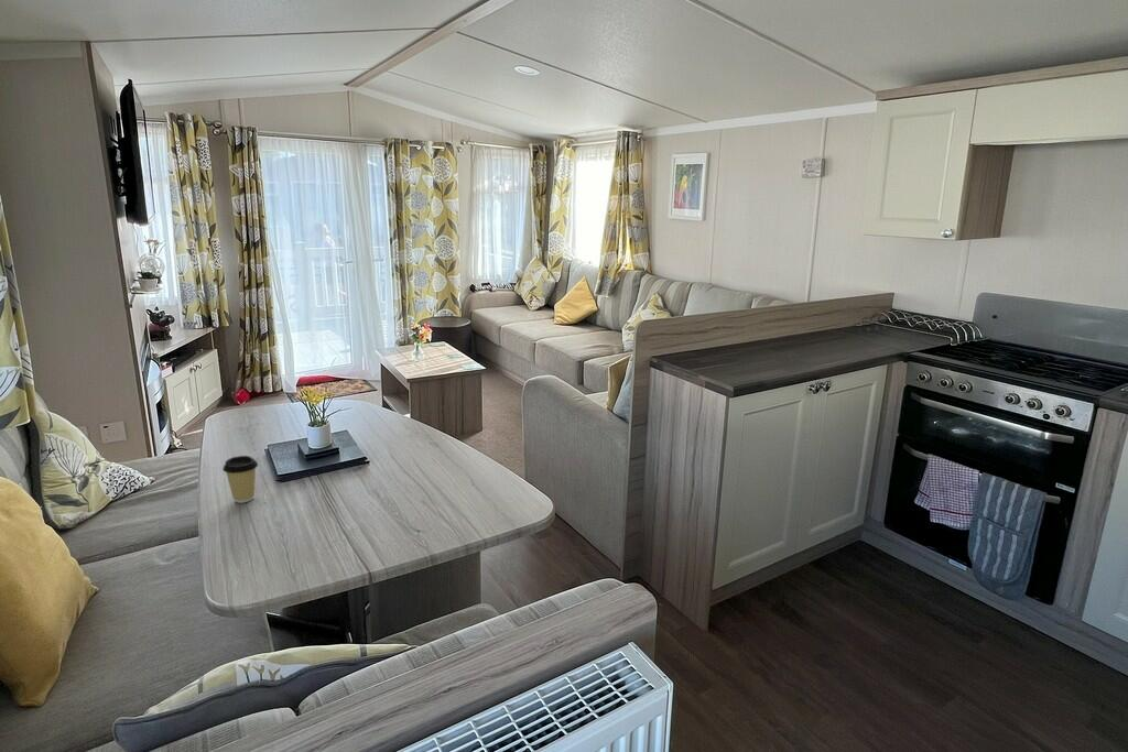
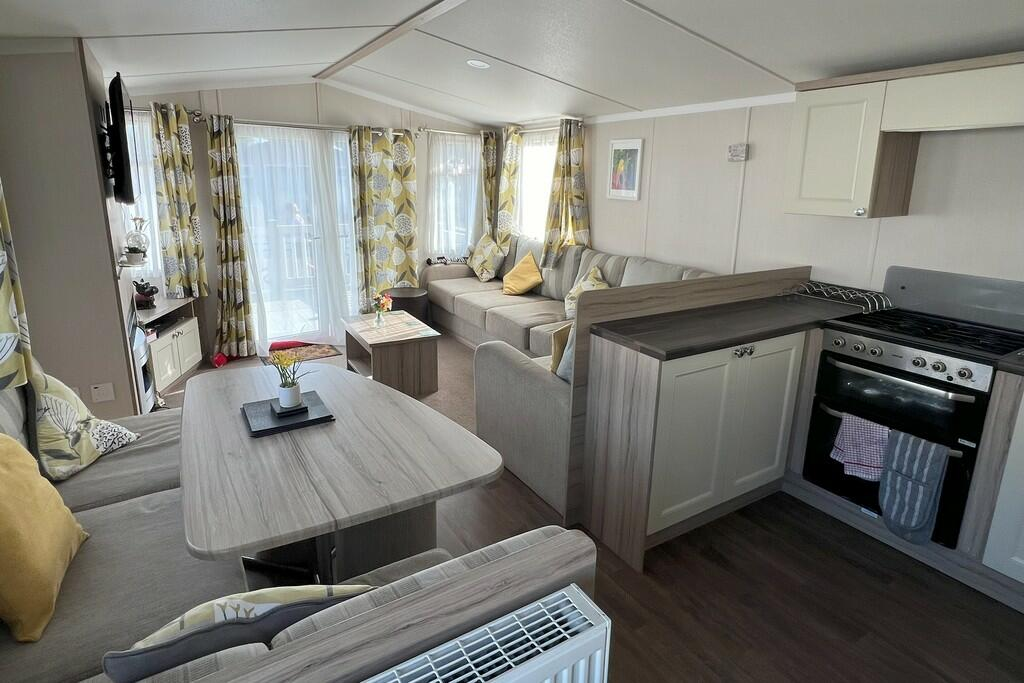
- coffee cup (241, 479)
